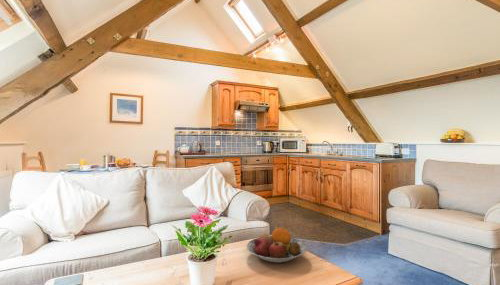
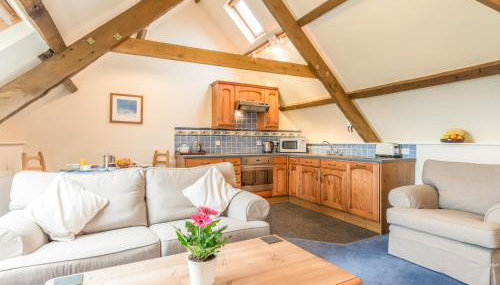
- fruit bowl (276, 243)
